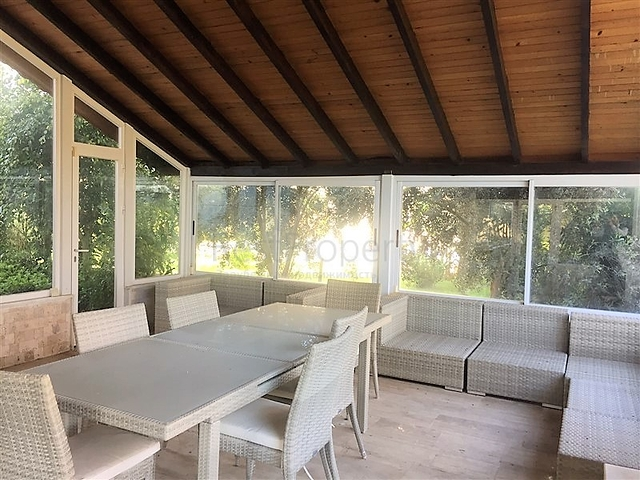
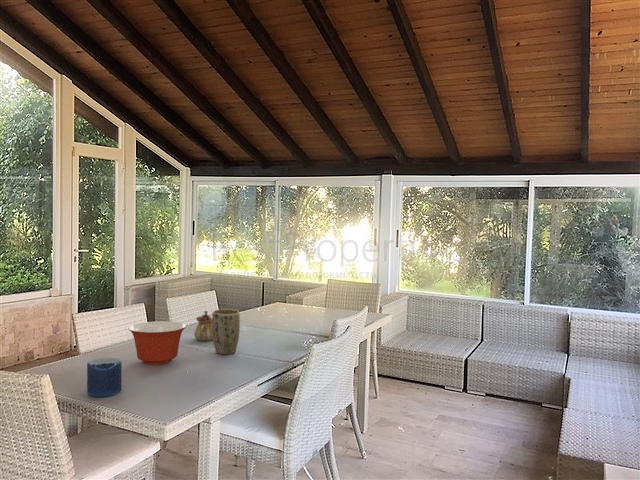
+ plant pot (225, 331)
+ teapot (205, 325)
+ candle (104, 376)
+ mixing bowl (157, 343)
